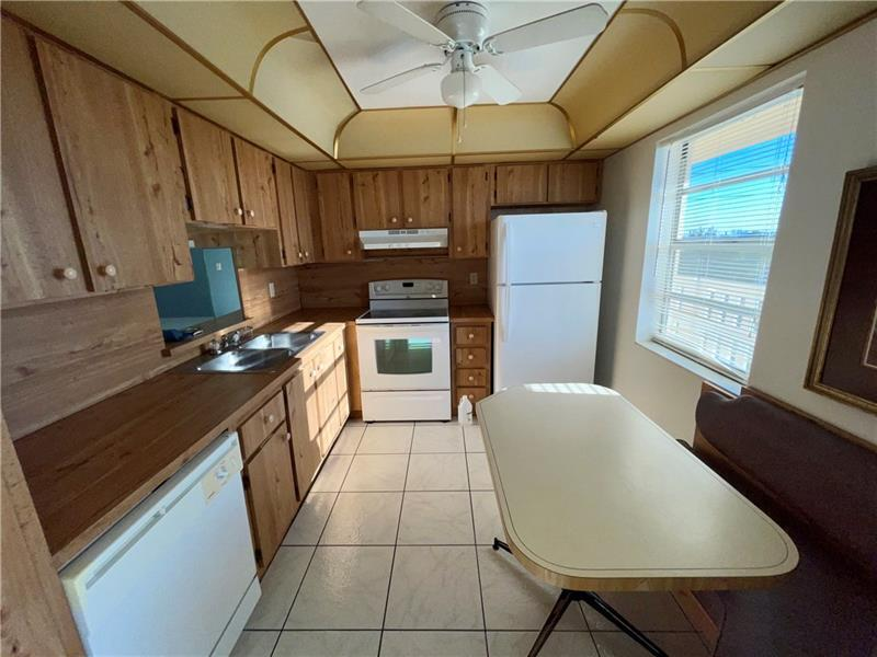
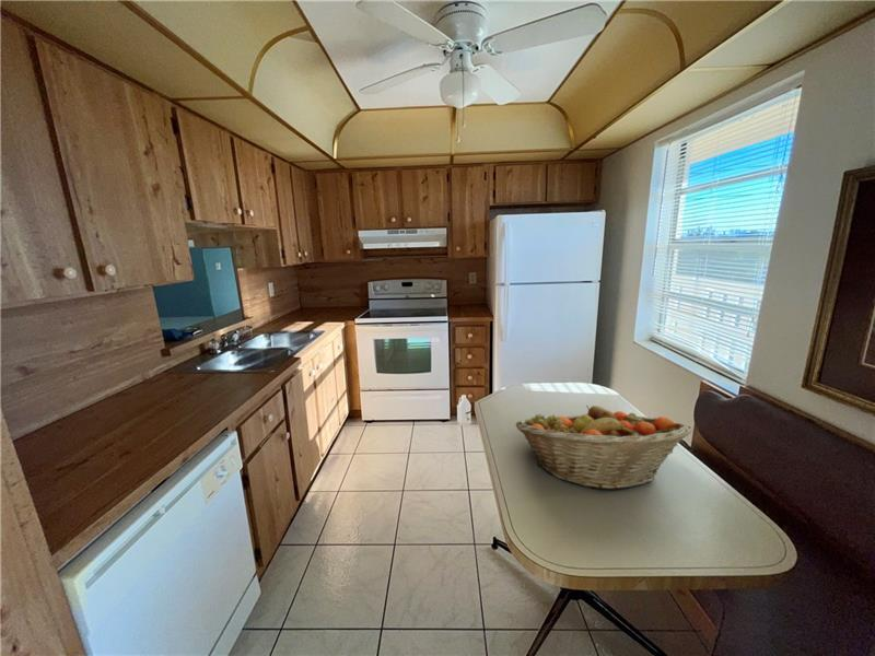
+ fruit basket (596, 436)
